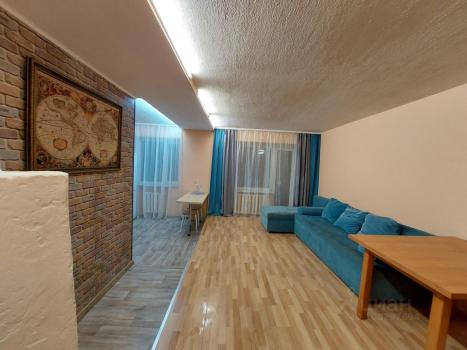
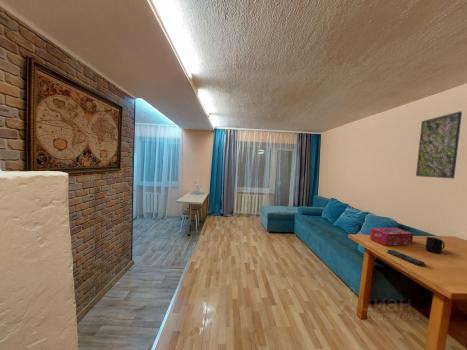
+ mug (436, 245)
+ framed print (436, 147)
+ remote control (404, 257)
+ tissue box (391, 236)
